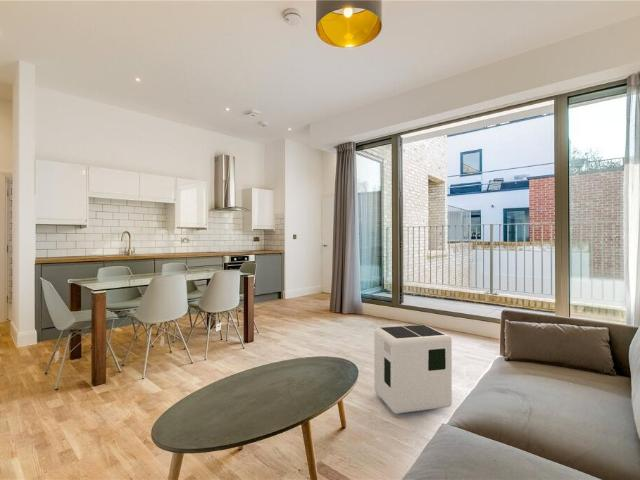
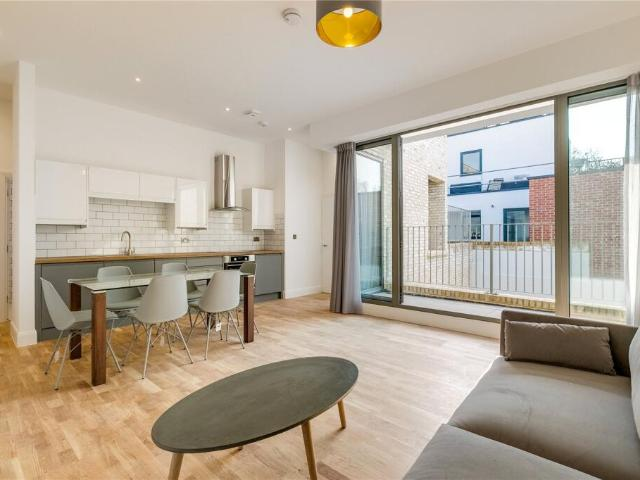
- air purifier (411, 366)
